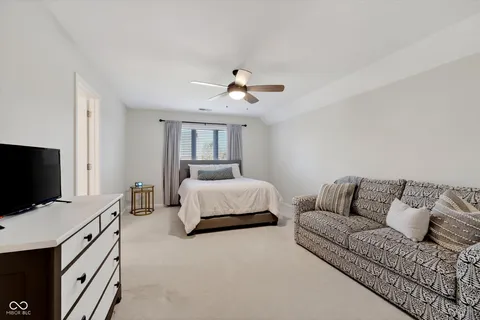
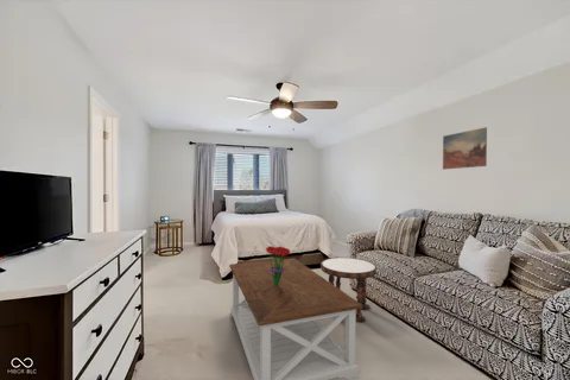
+ side table (340, 285)
+ wall art (462, 150)
+ coffee table (281, 309)
+ bouquet (278, 265)
